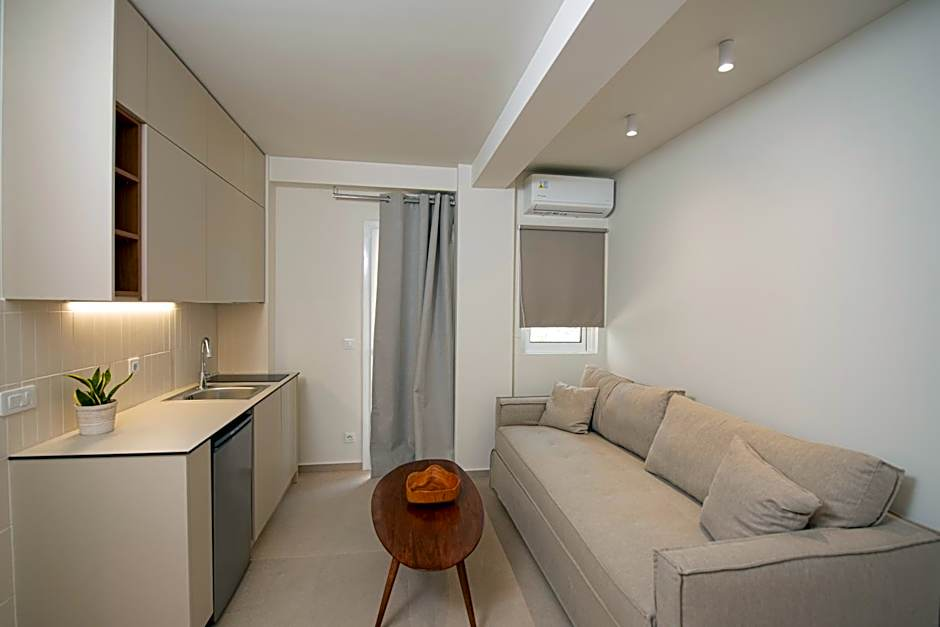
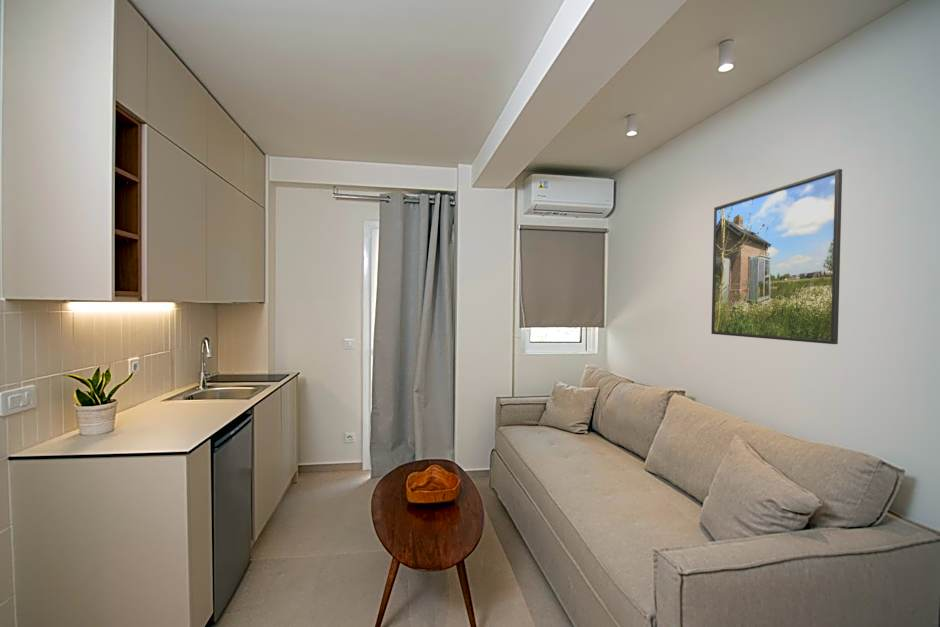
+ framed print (766, 264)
